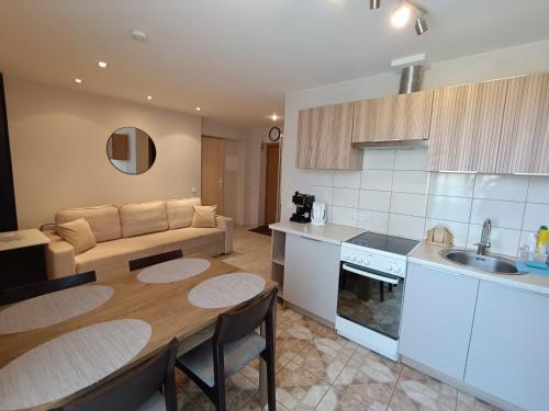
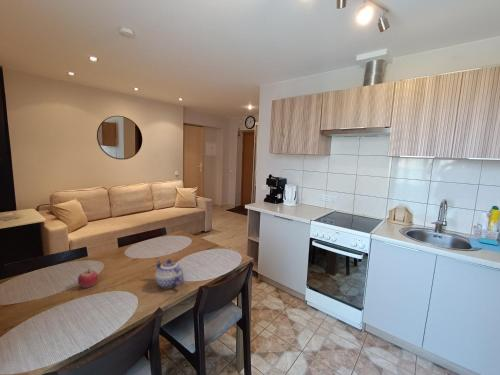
+ teapot (169, 271)
+ fruit (88, 277)
